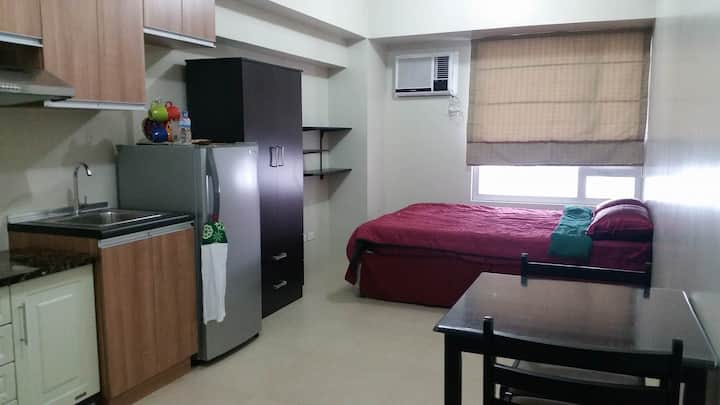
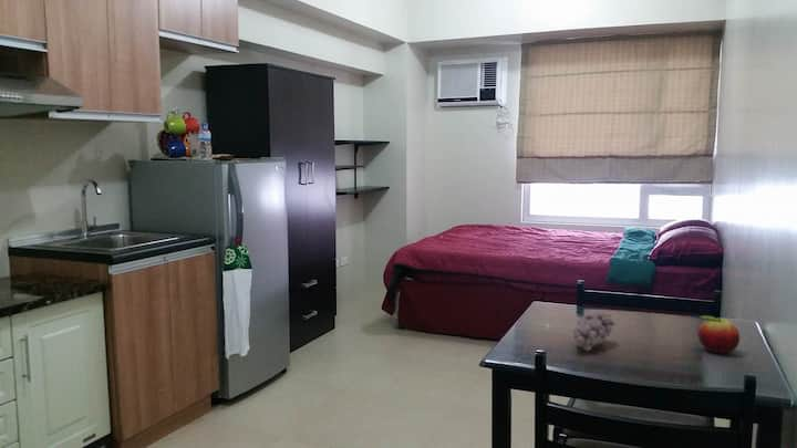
+ fruit (718, 333)
+ fruit (591, 330)
